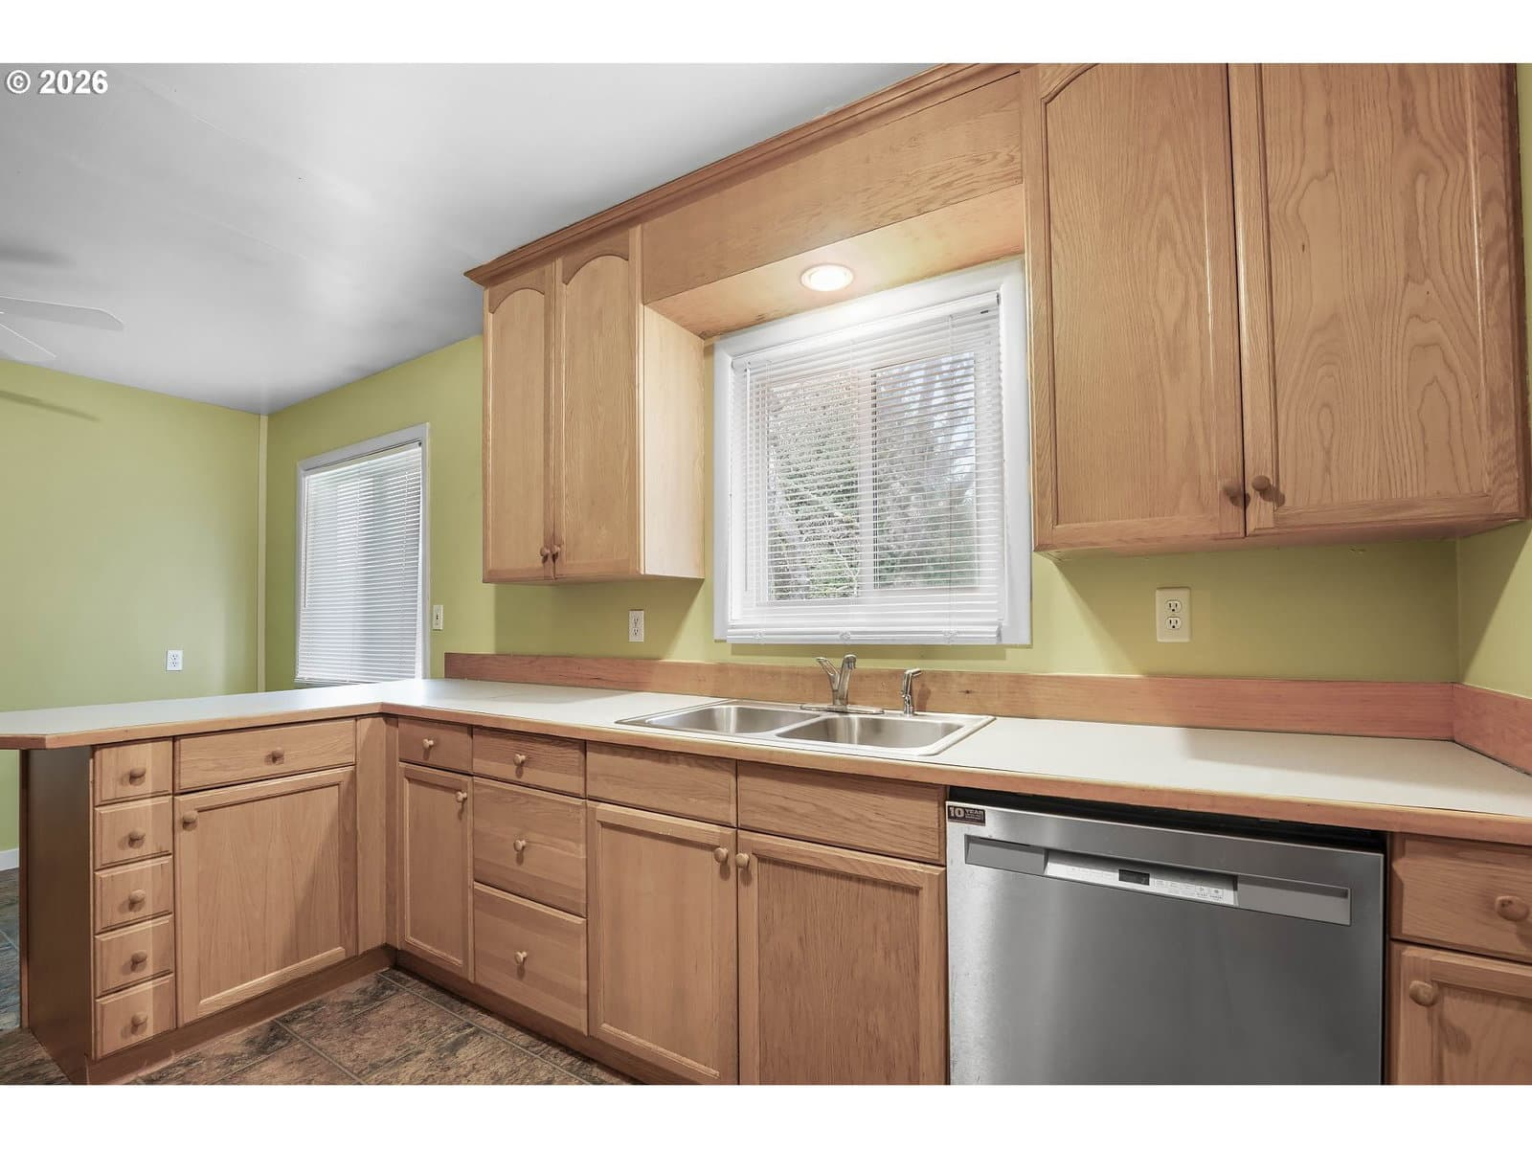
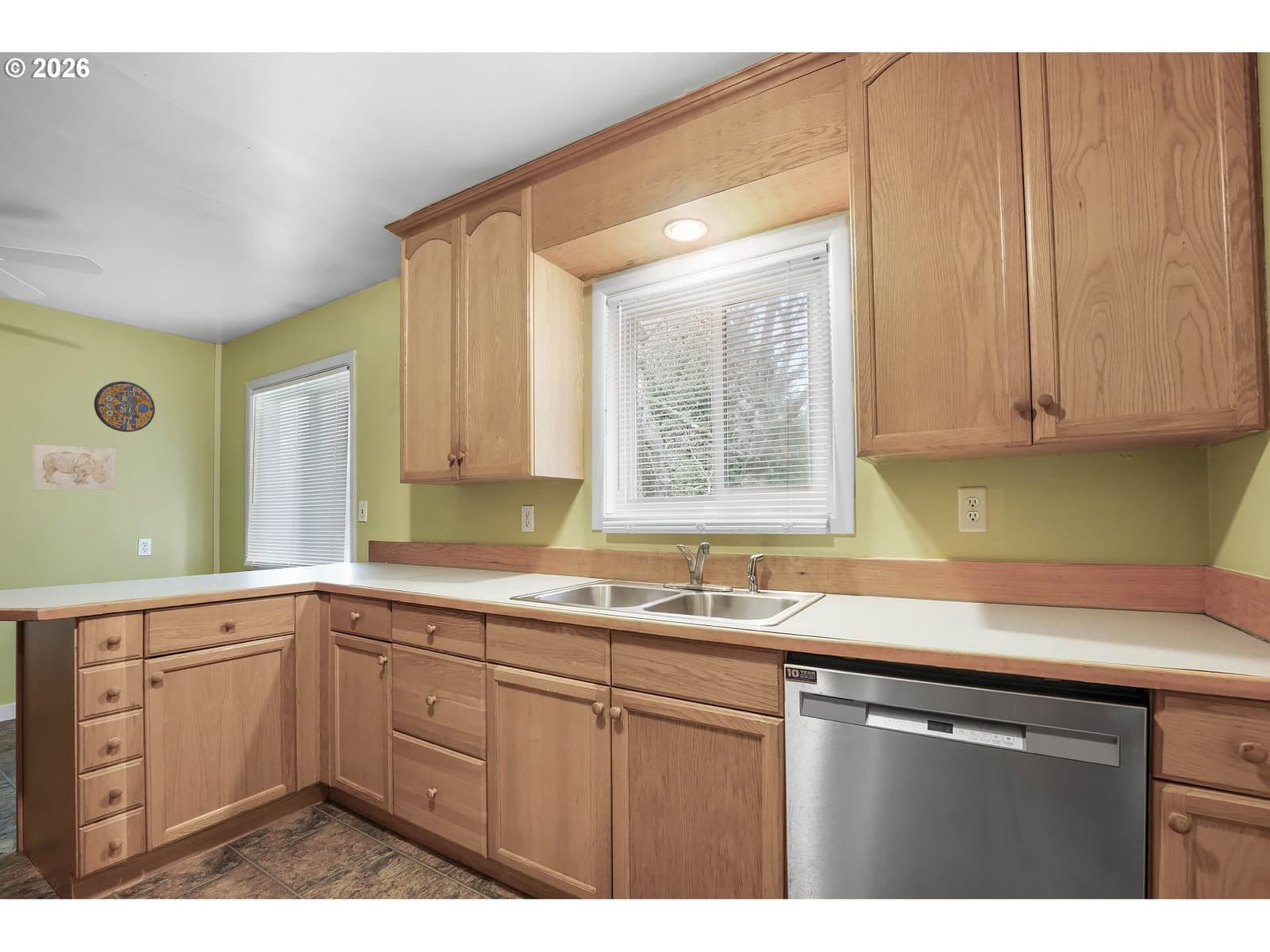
+ manhole cover (125, 406)
+ wall art (75, 467)
